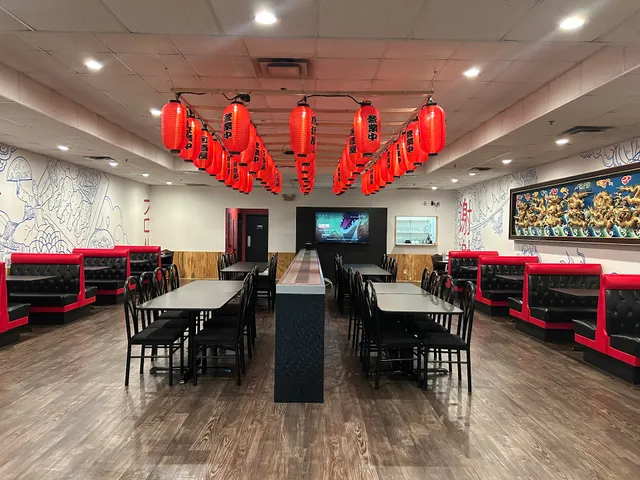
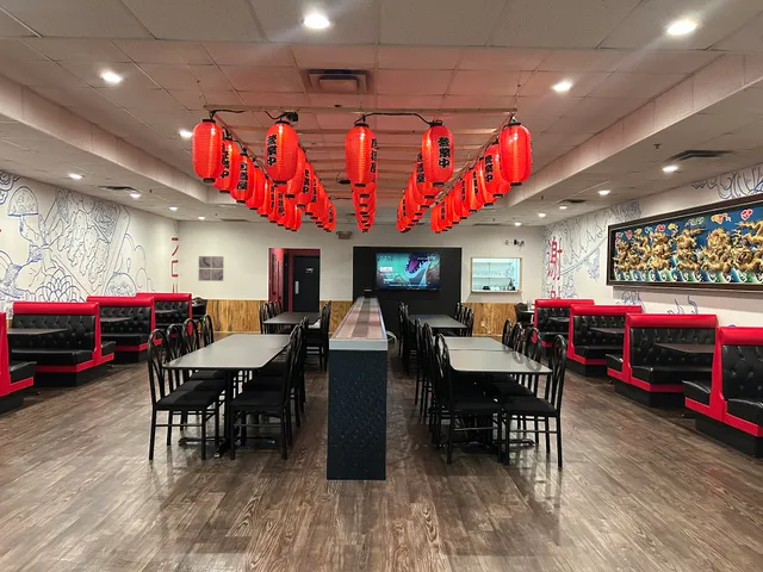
+ wall art (211, 267)
